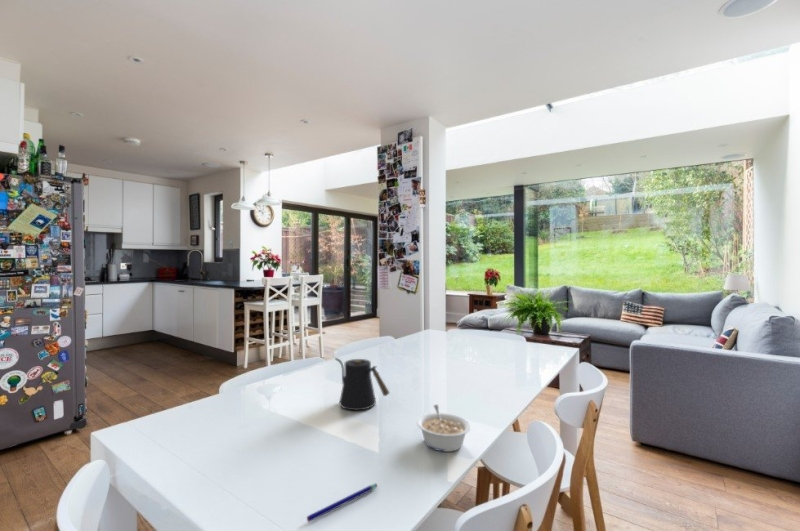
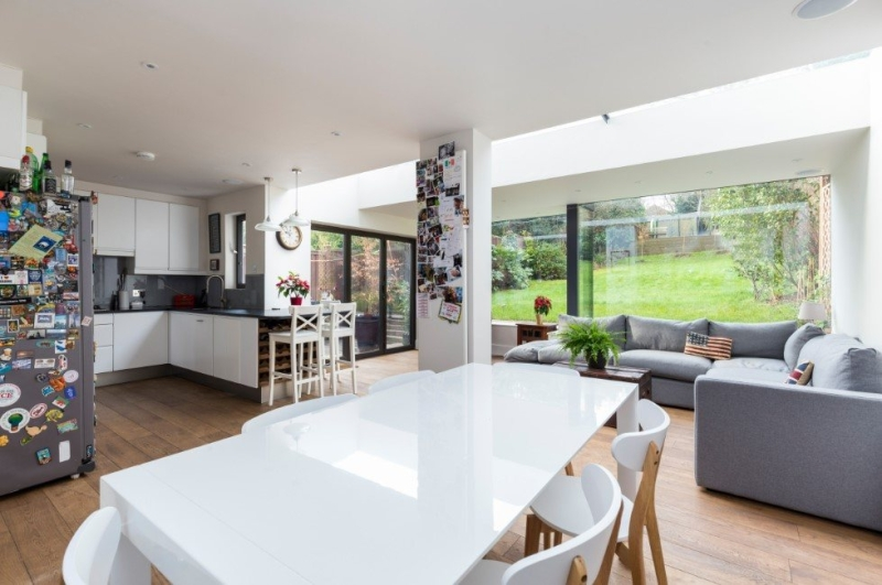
- kettle (359, 383)
- pen (344, 500)
- legume (441, 430)
